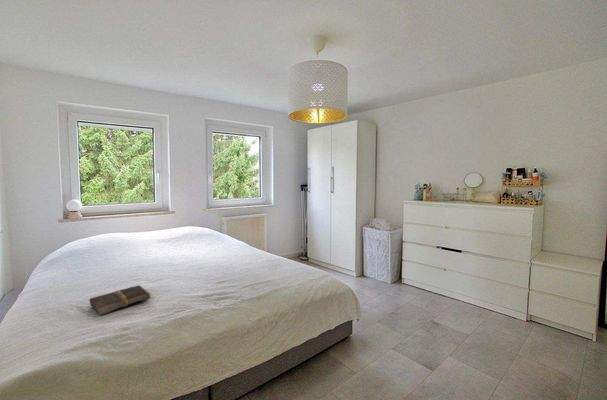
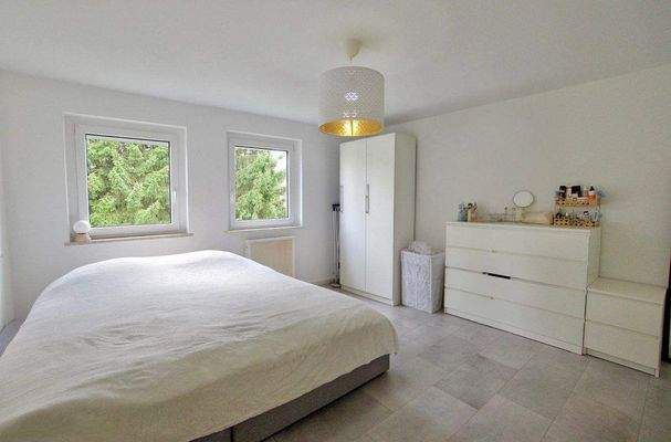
- book (121, 298)
